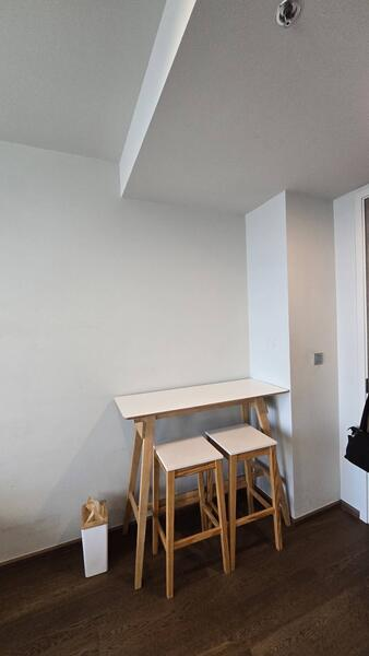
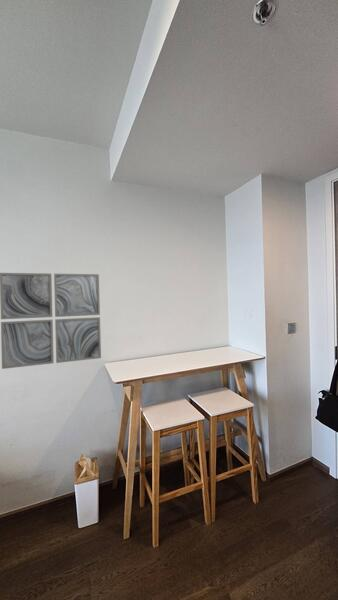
+ wall art (52, 319)
